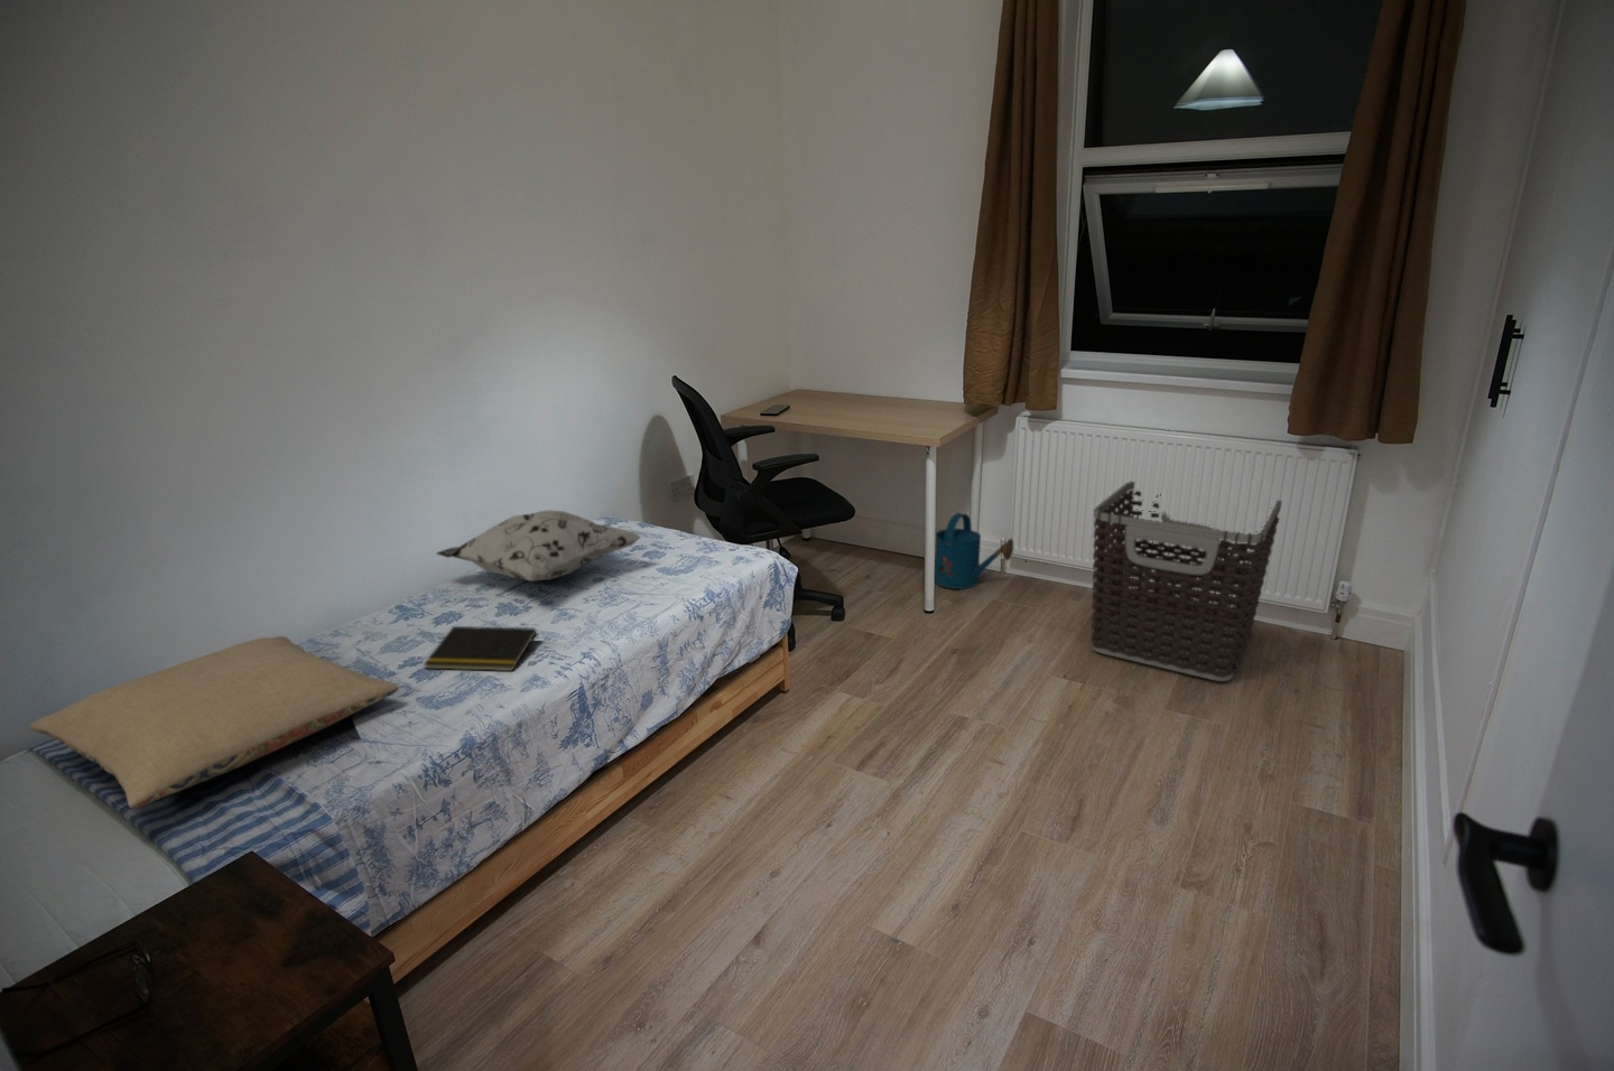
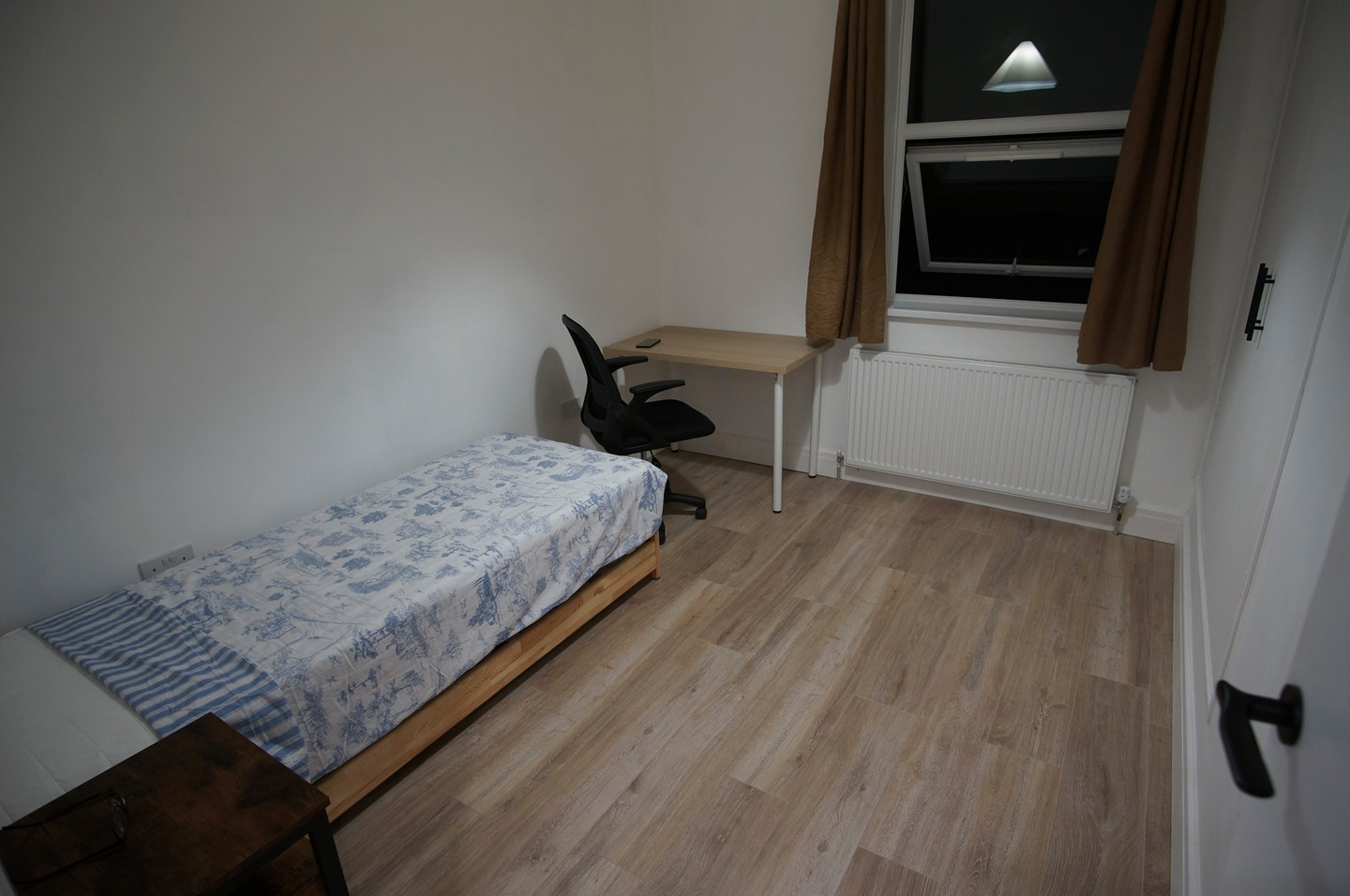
- watering can (973, 550)
- clothes hamper (1179, 575)
- pillow (222, 705)
- decorative pillow (540, 544)
- notepad (481, 648)
